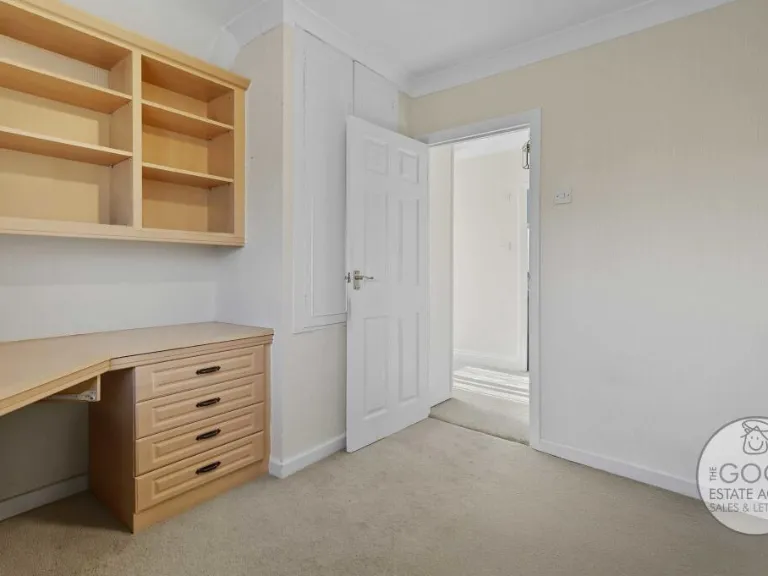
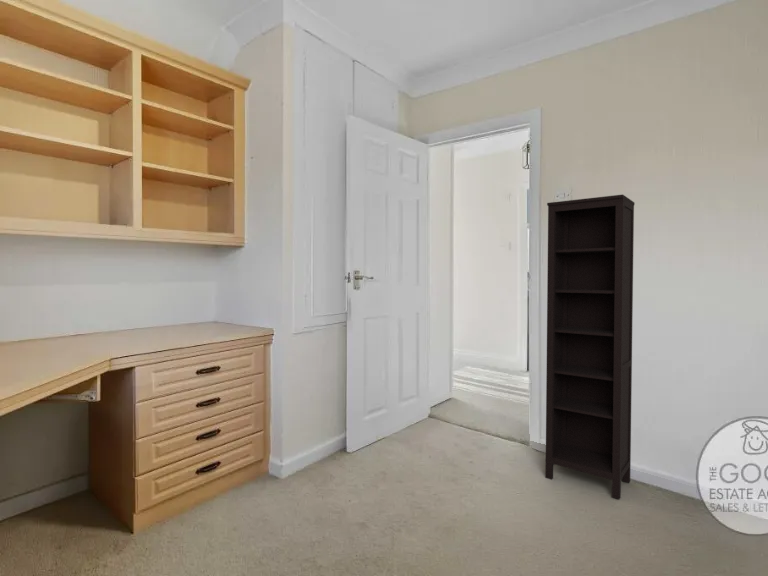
+ bookcase (589, 341)
